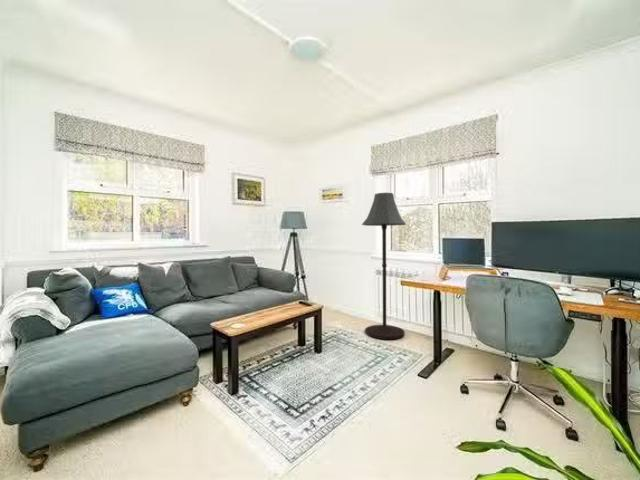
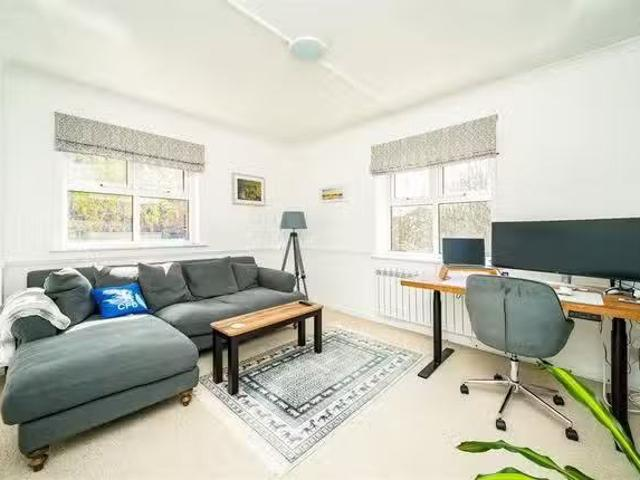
- floor lamp (384, 263)
